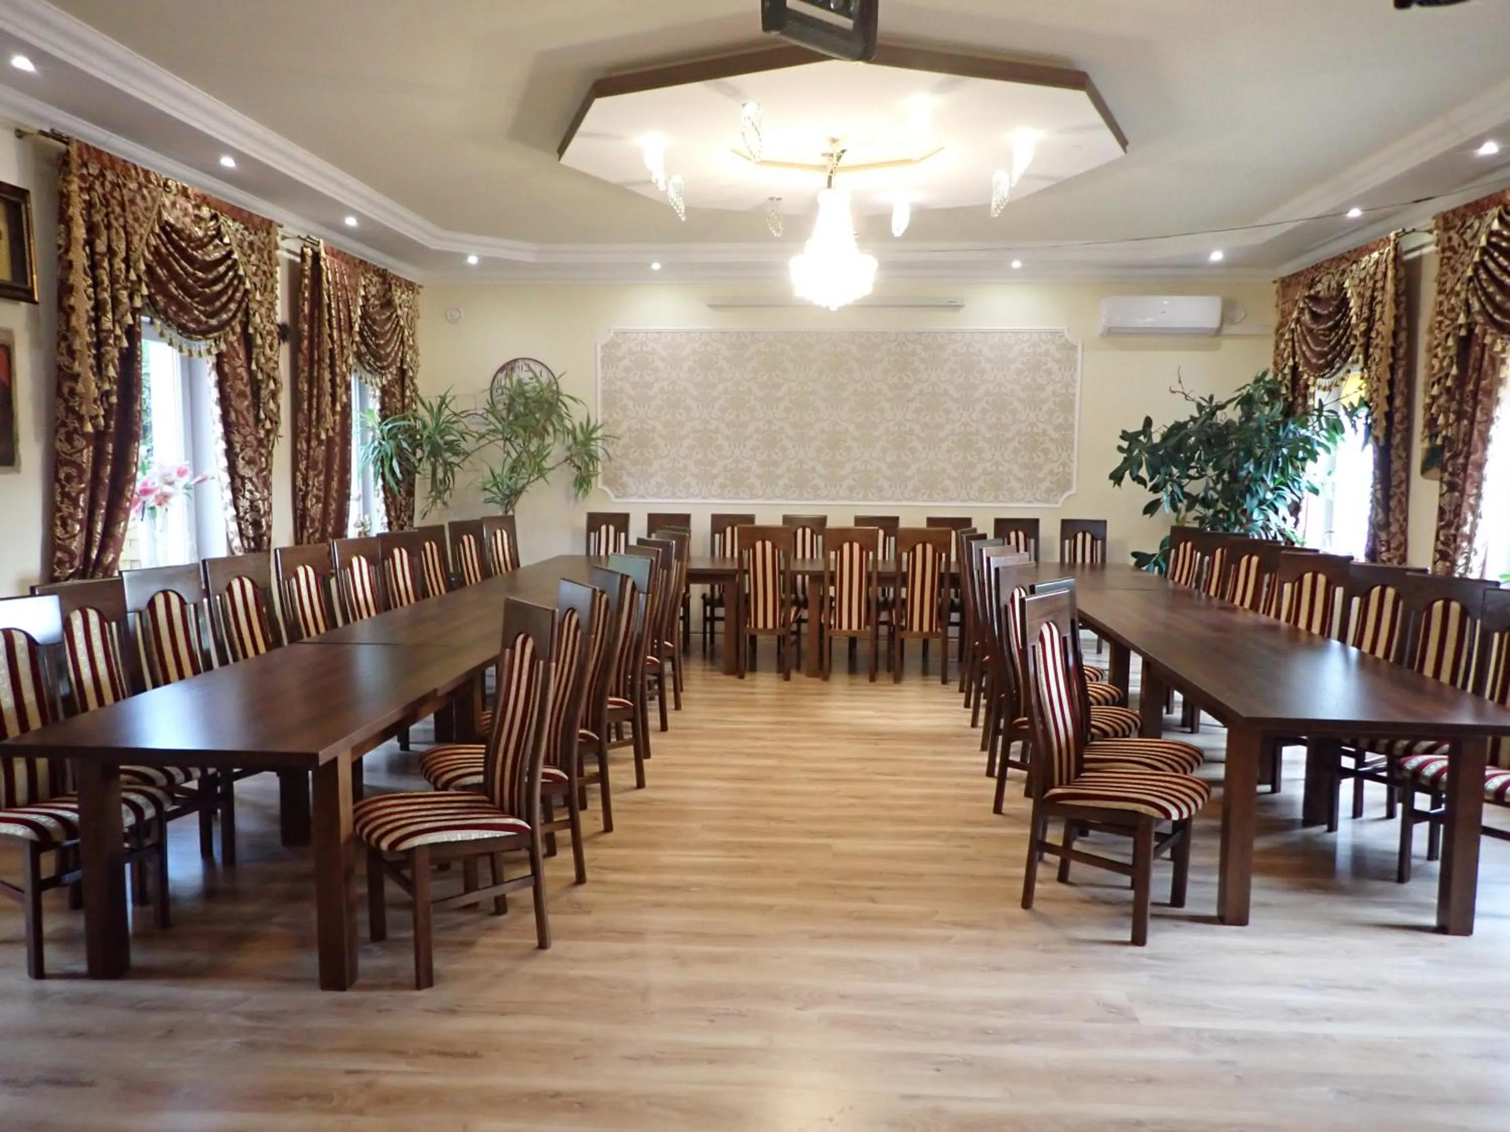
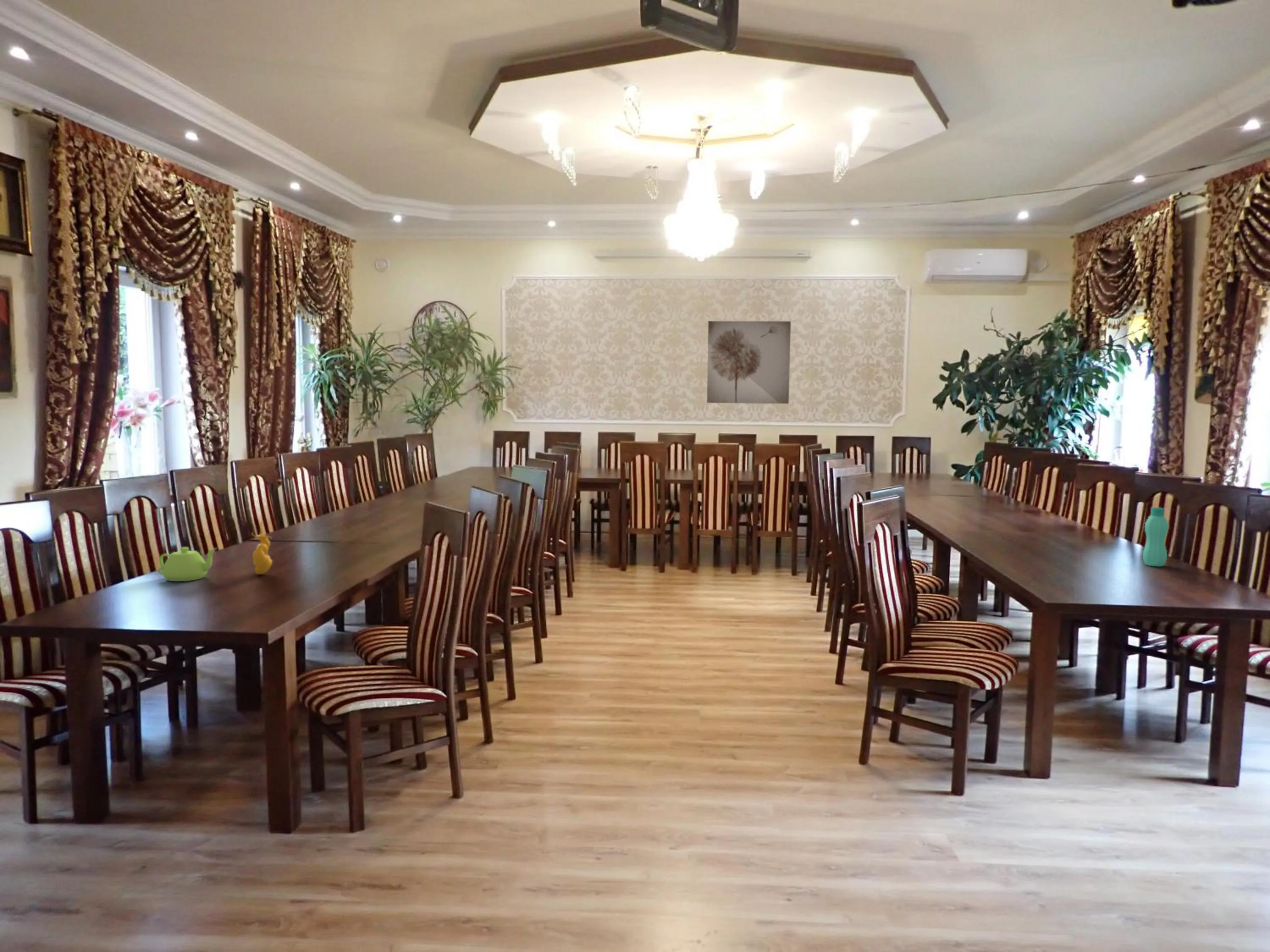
+ bottle (1156, 537)
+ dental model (264, 548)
+ wall art (748, 362)
+ teapot (188, 563)
